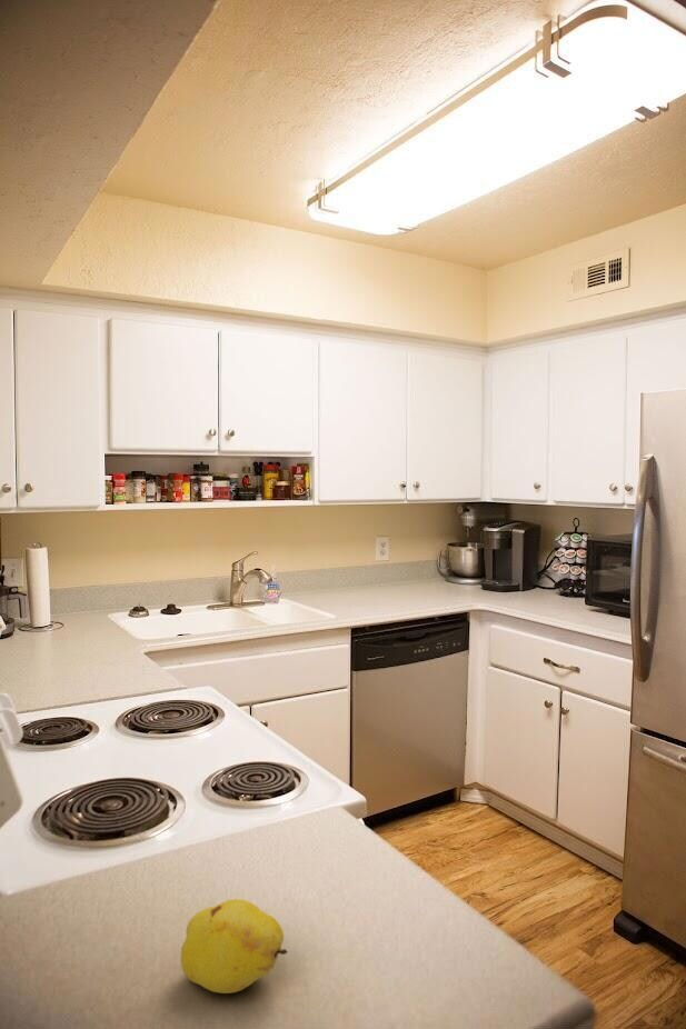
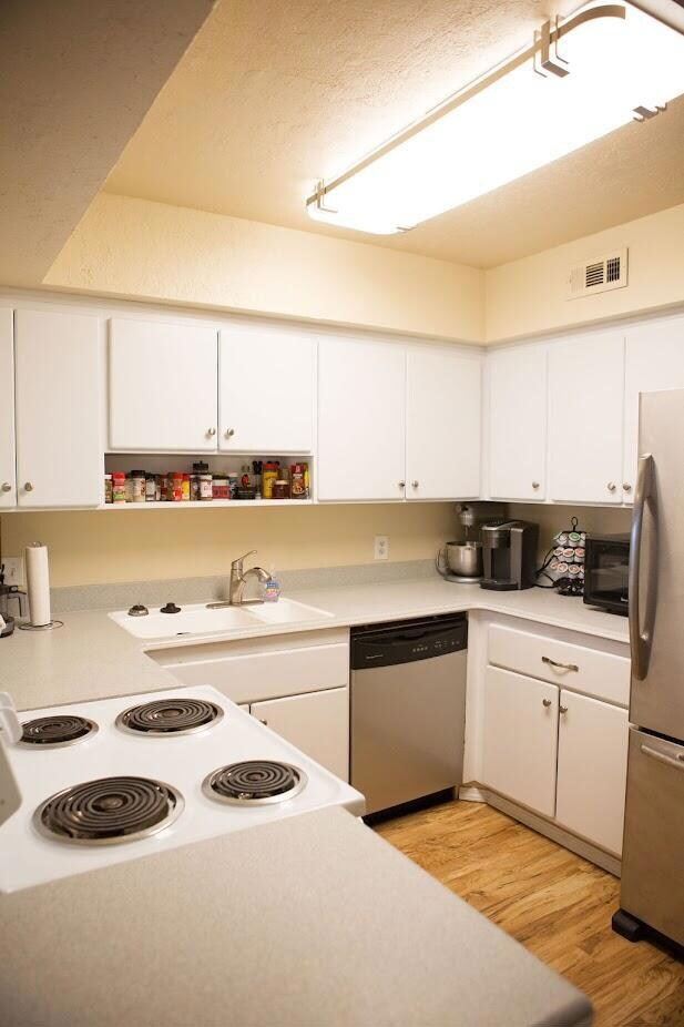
- fruit (235, 945)
